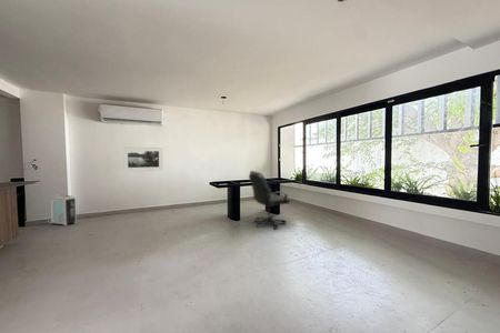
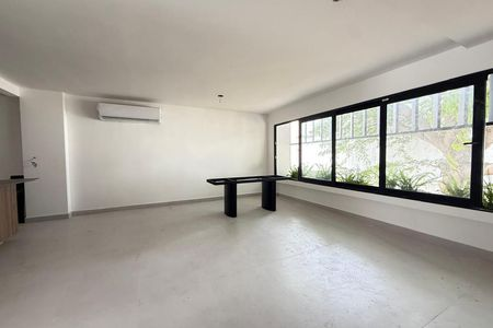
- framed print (143, 159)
- air purifier (61, 209)
- office chair (269, 198)
